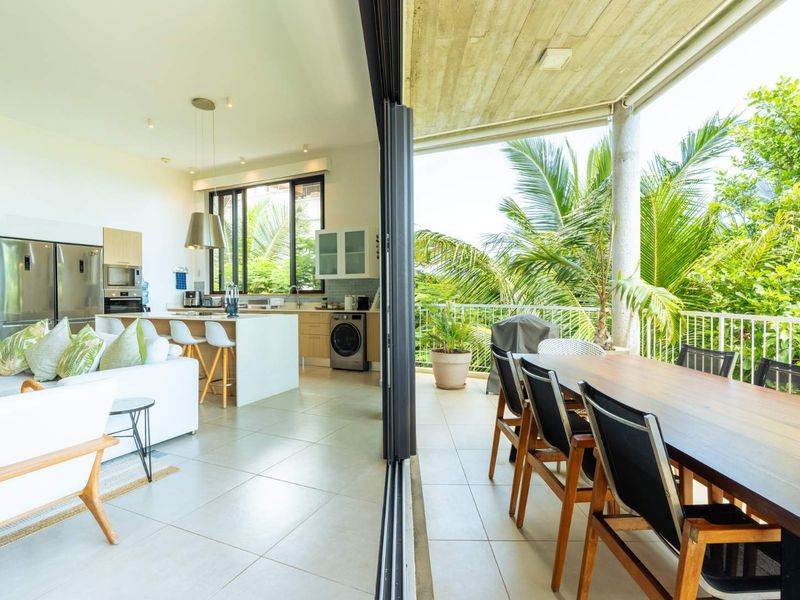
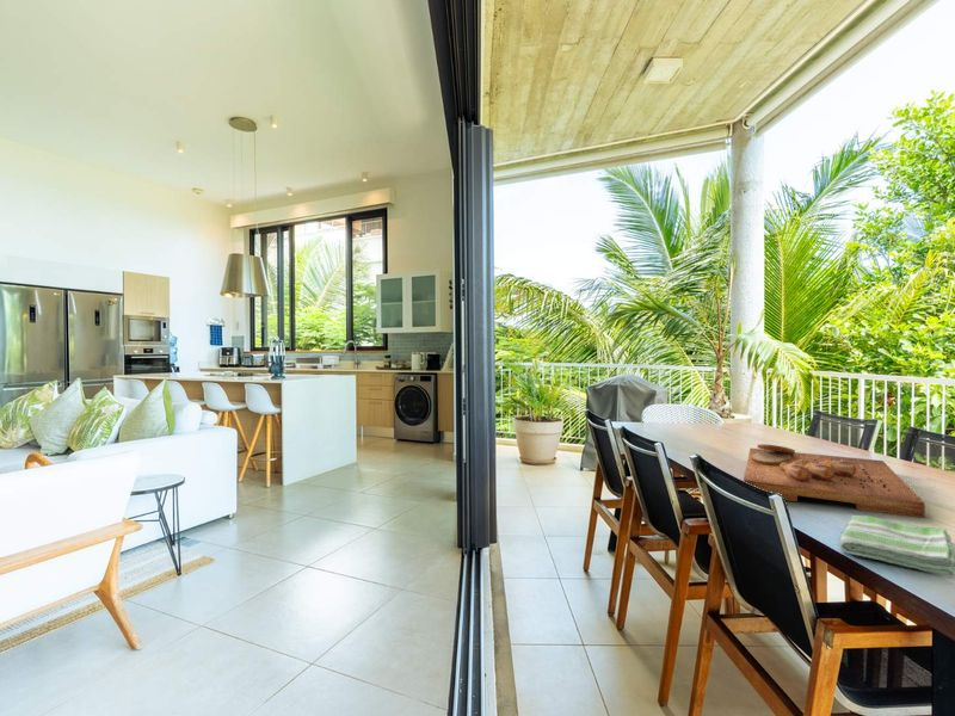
+ dish towel (895, 538)
+ cutting board (818, 467)
